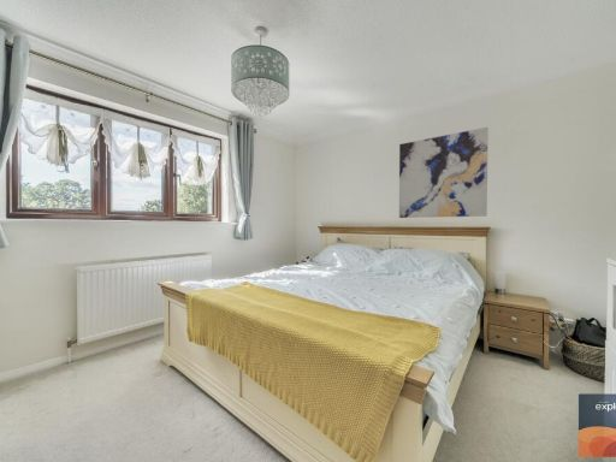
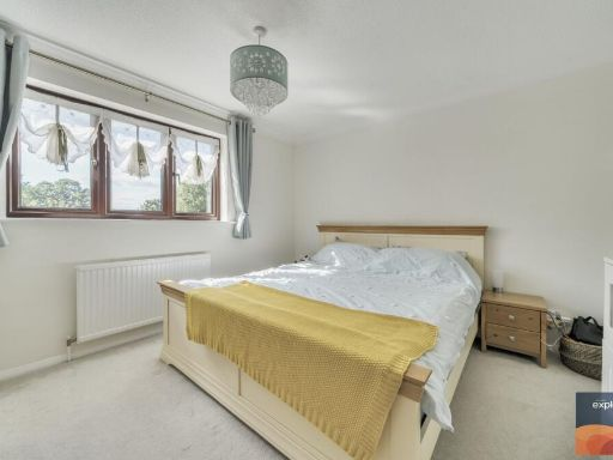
- wall art (439, 177)
